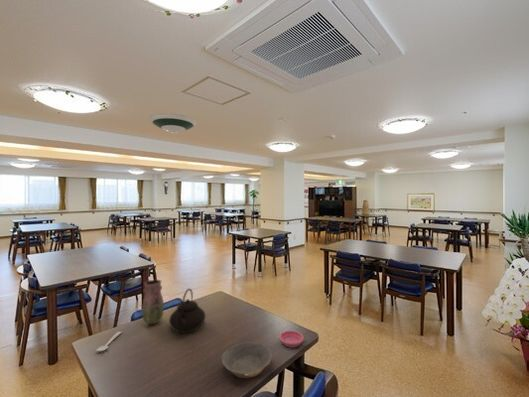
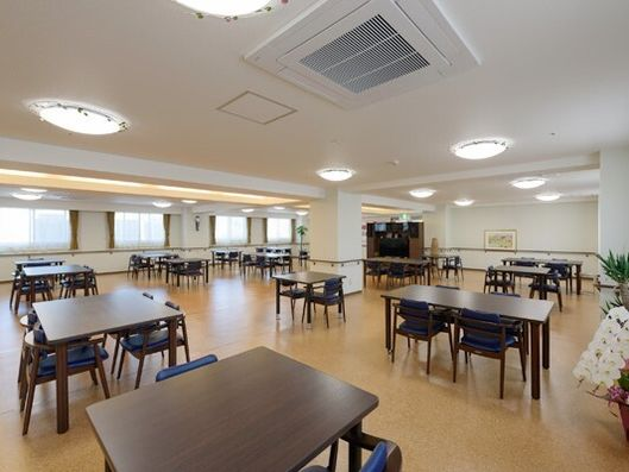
- saucer (291, 339)
- teapot (186, 310)
- vase (153, 302)
- spoon (109, 340)
- bowl (246, 360)
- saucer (173, 126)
